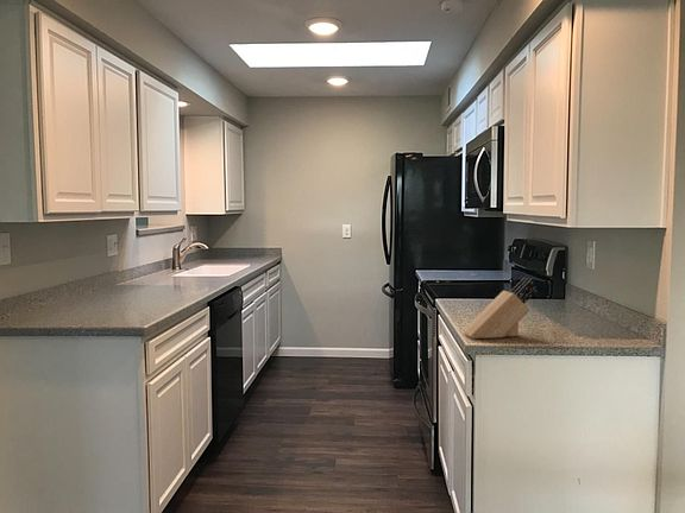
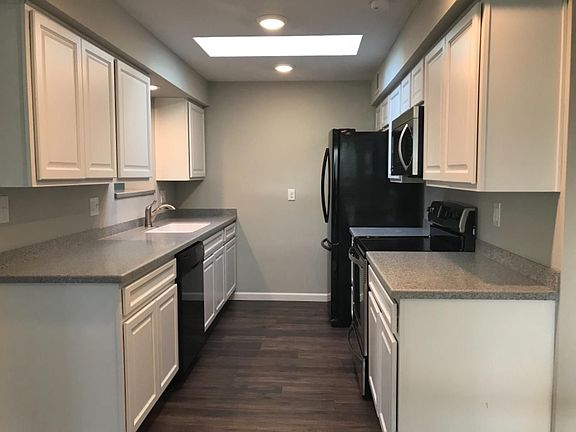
- knife block (499, 305)
